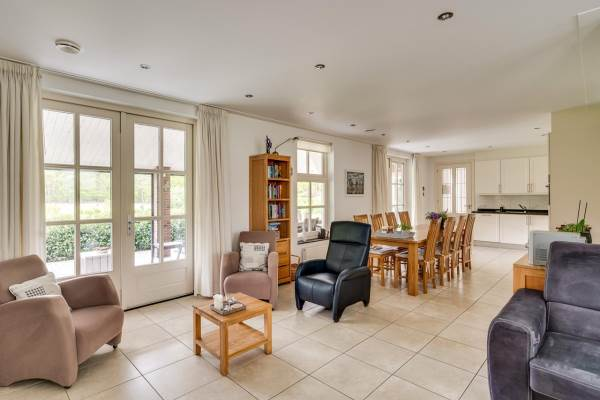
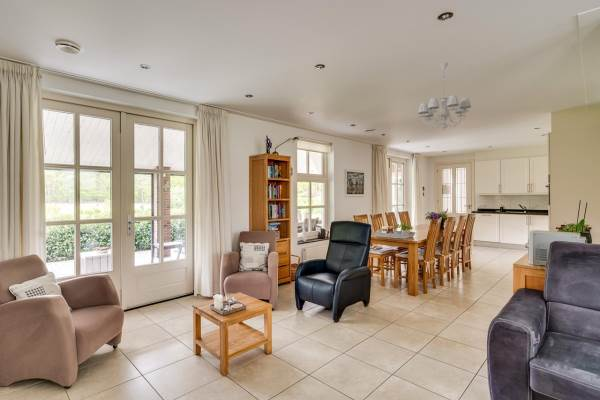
+ chandelier (443, 98)
